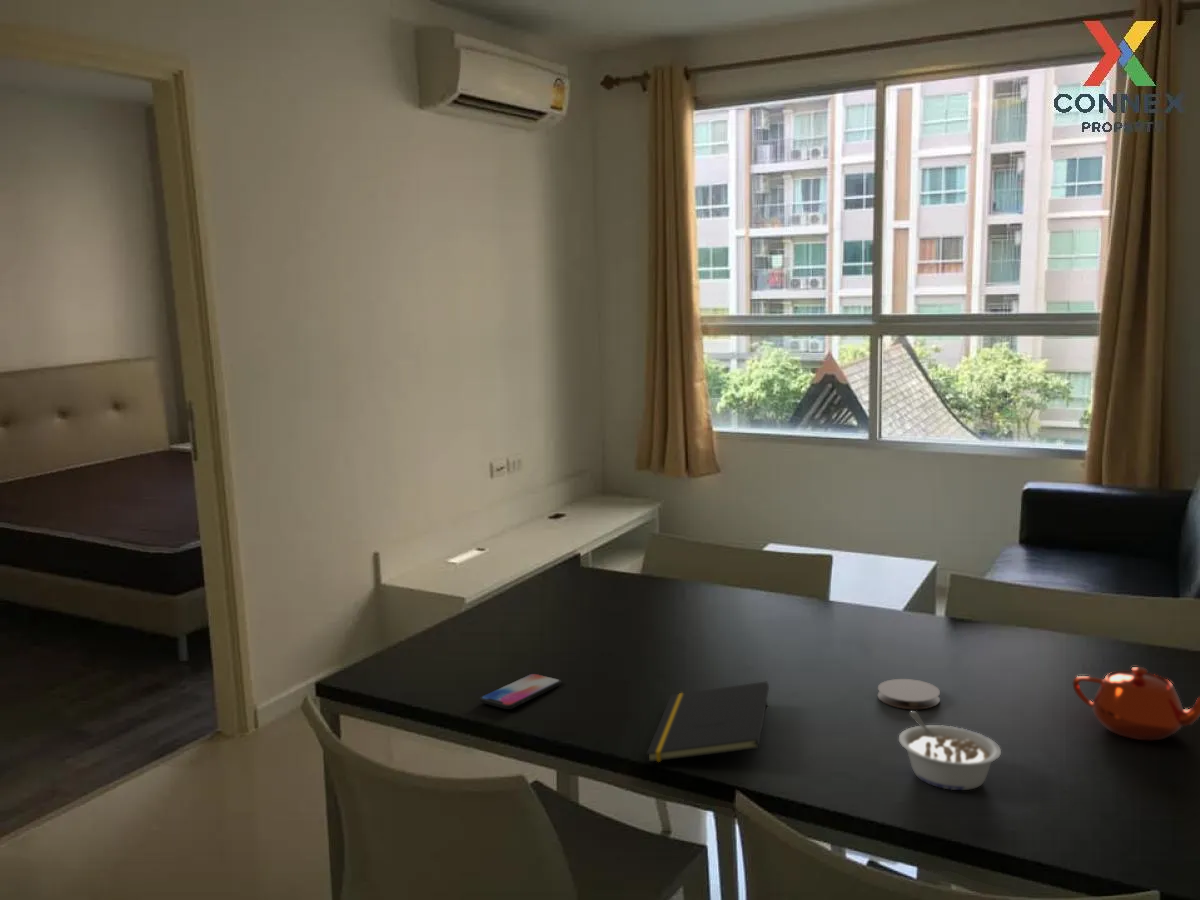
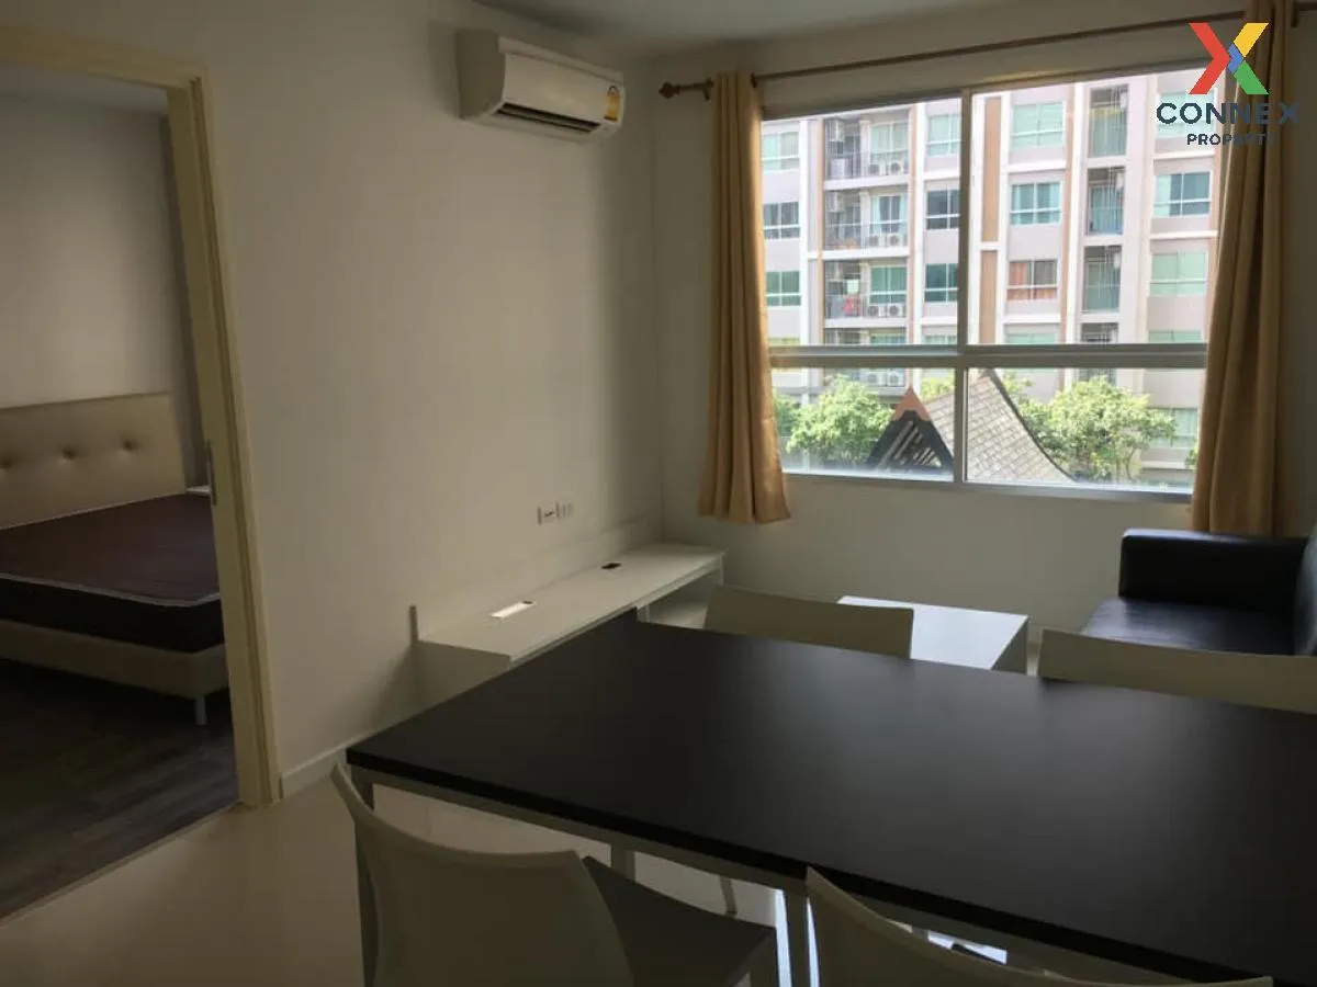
- teapot (1142, 700)
- coaster (908, 693)
- legume (944, 755)
- notepad (711, 719)
- smartphone (521, 690)
